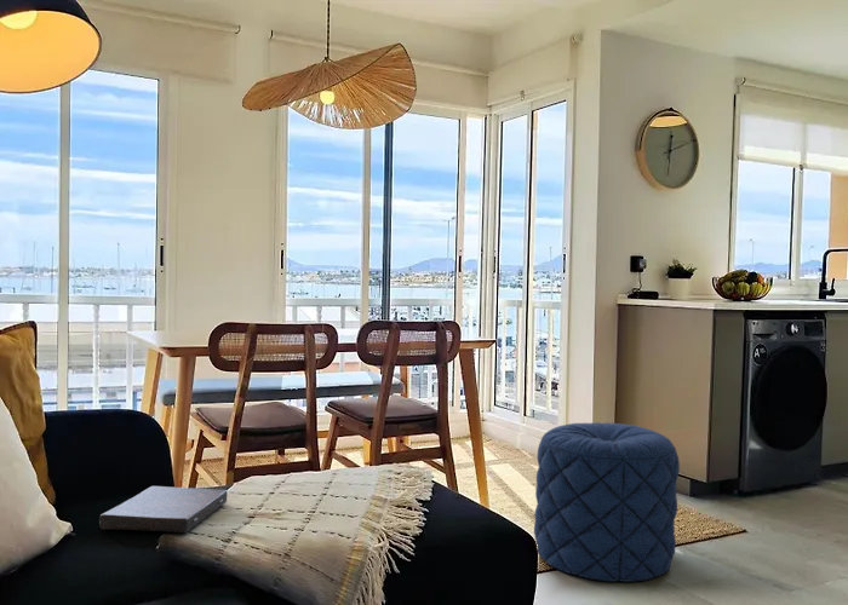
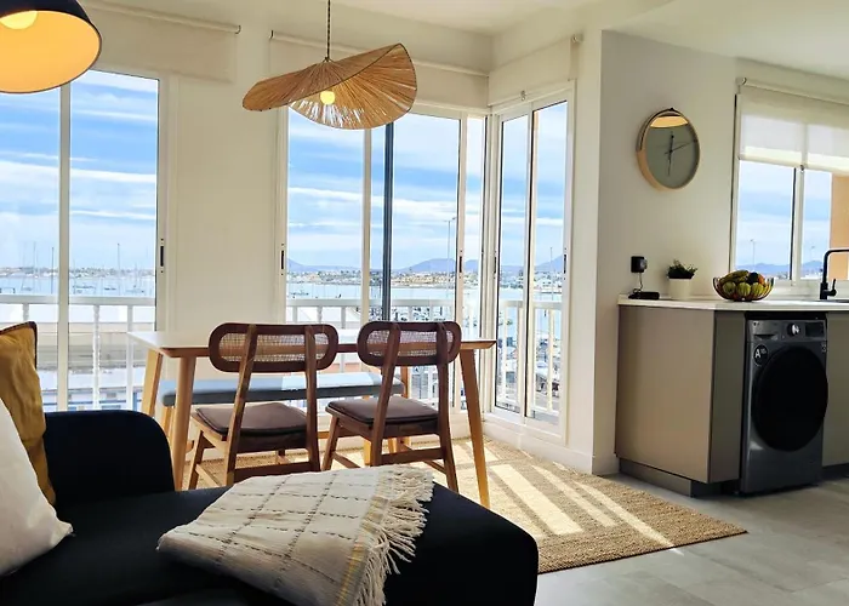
- pouf (605, 492)
- book (167, 507)
